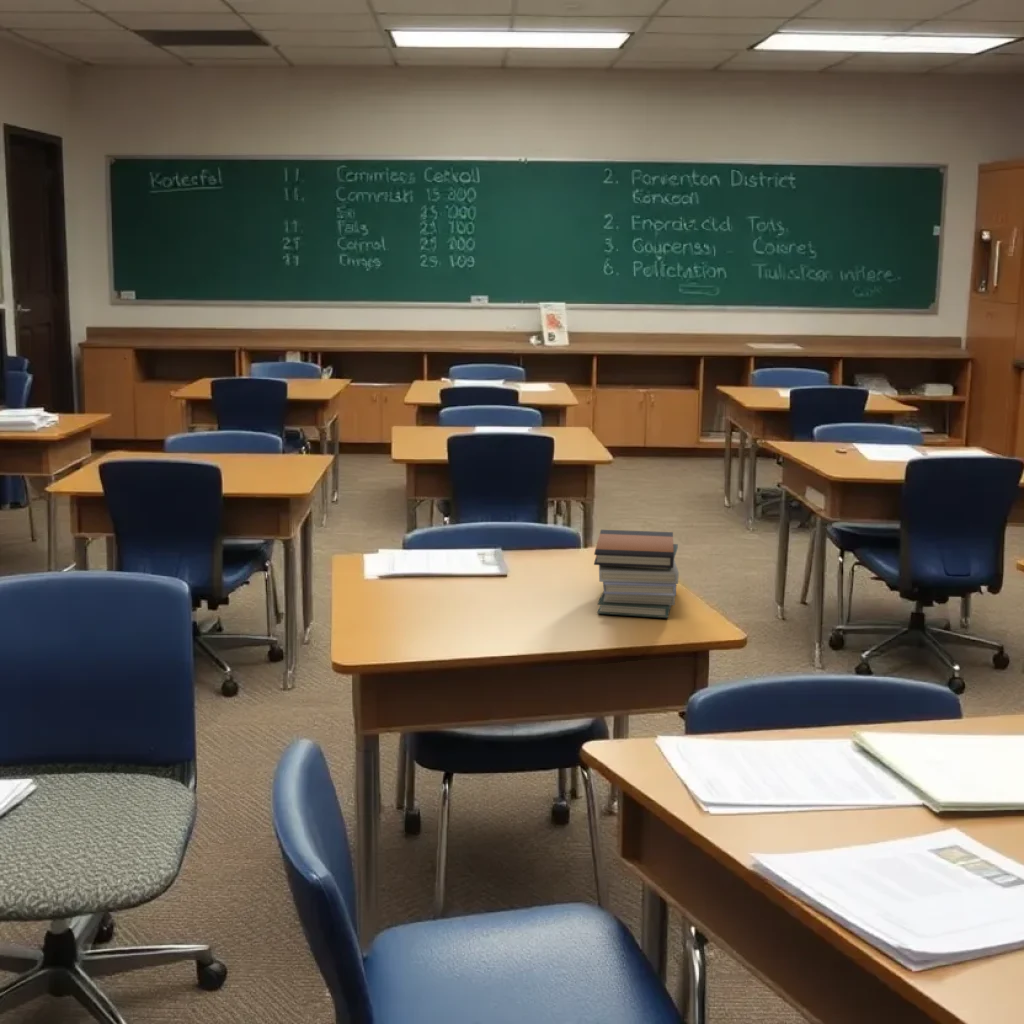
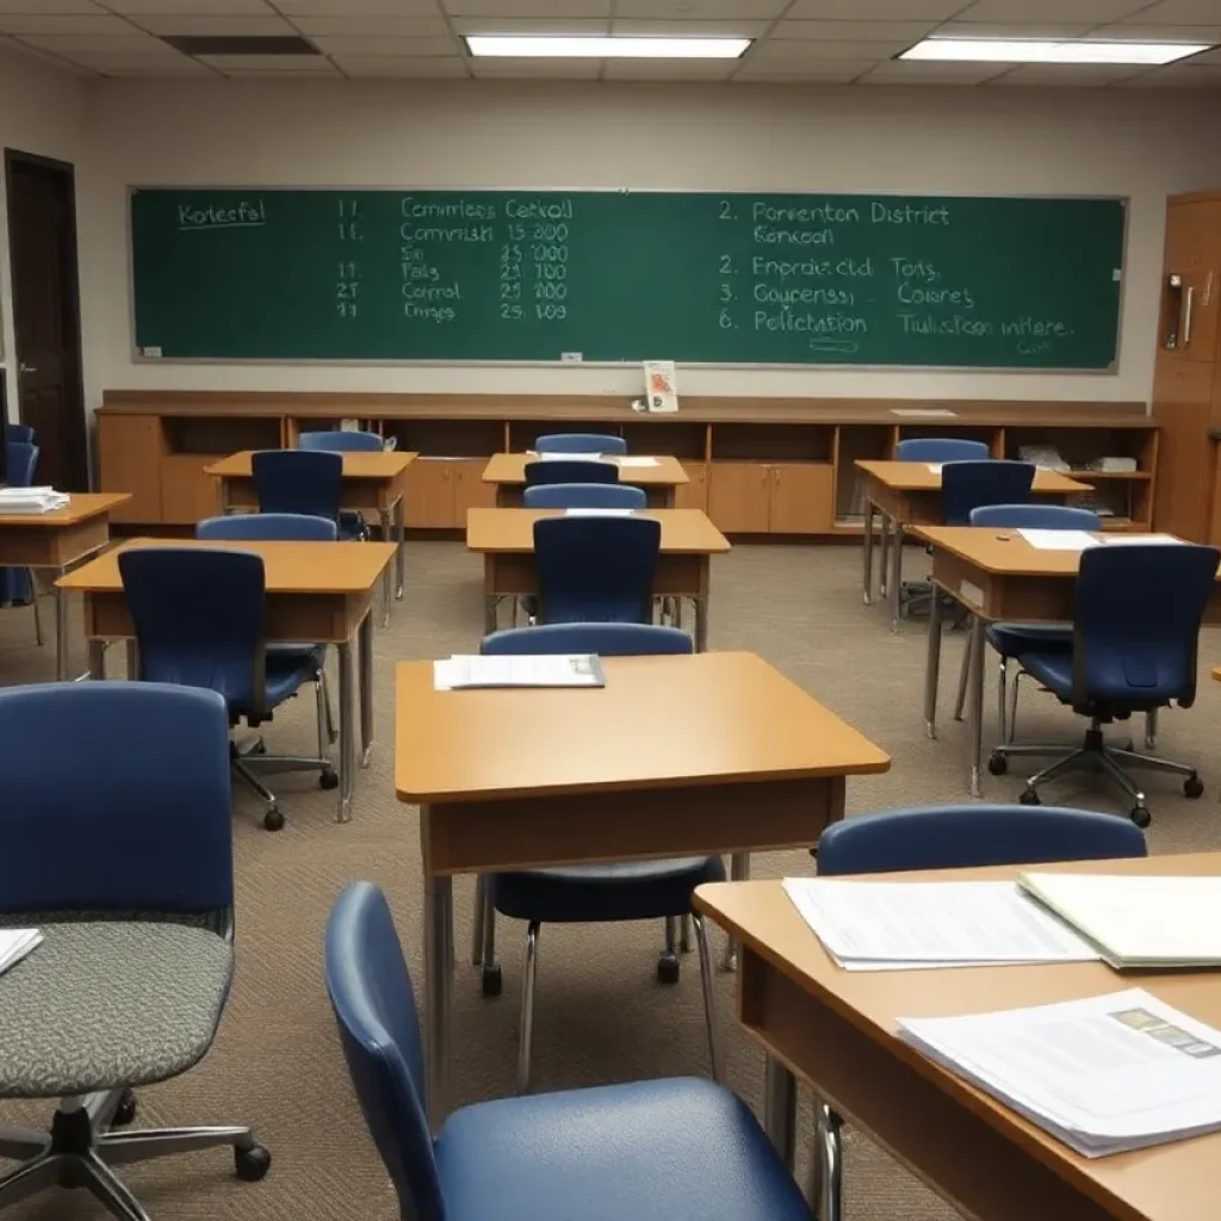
- book stack (636, 572)
